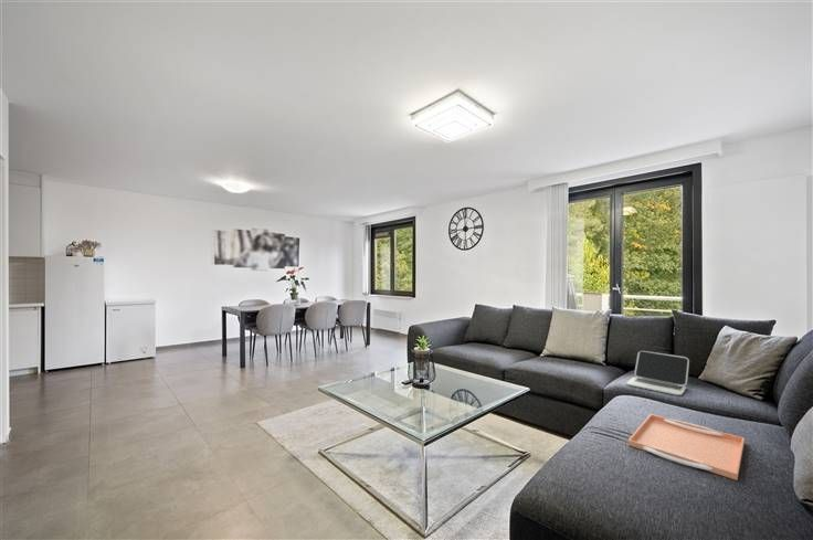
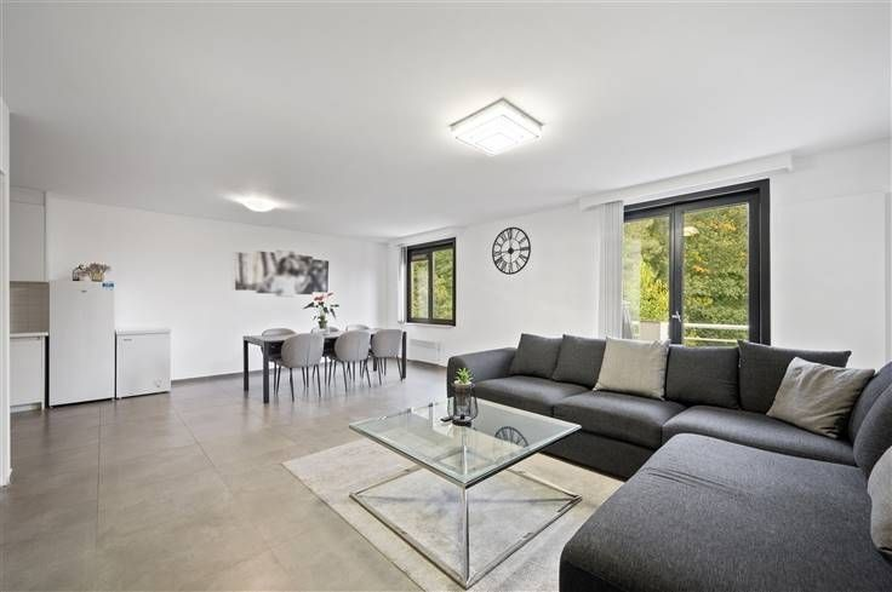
- serving tray (686, 441)
- laptop (657, 370)
